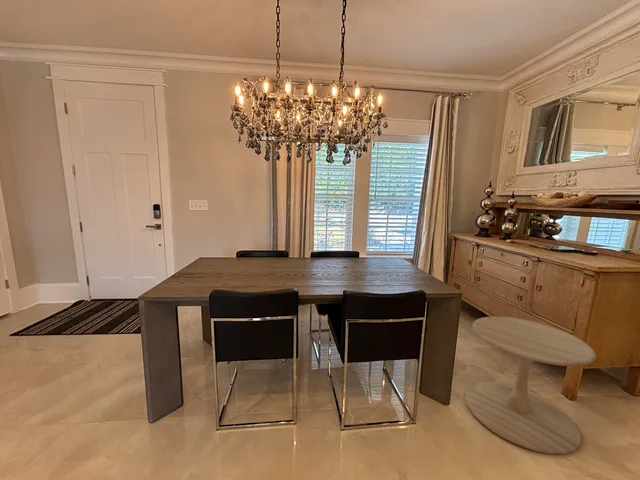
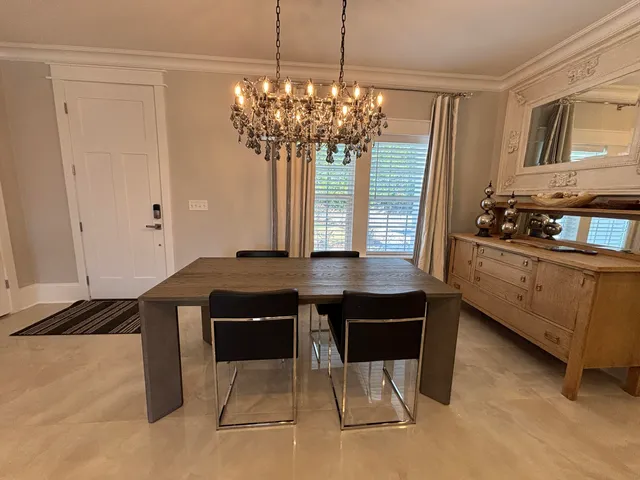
- side table (522, 375)
